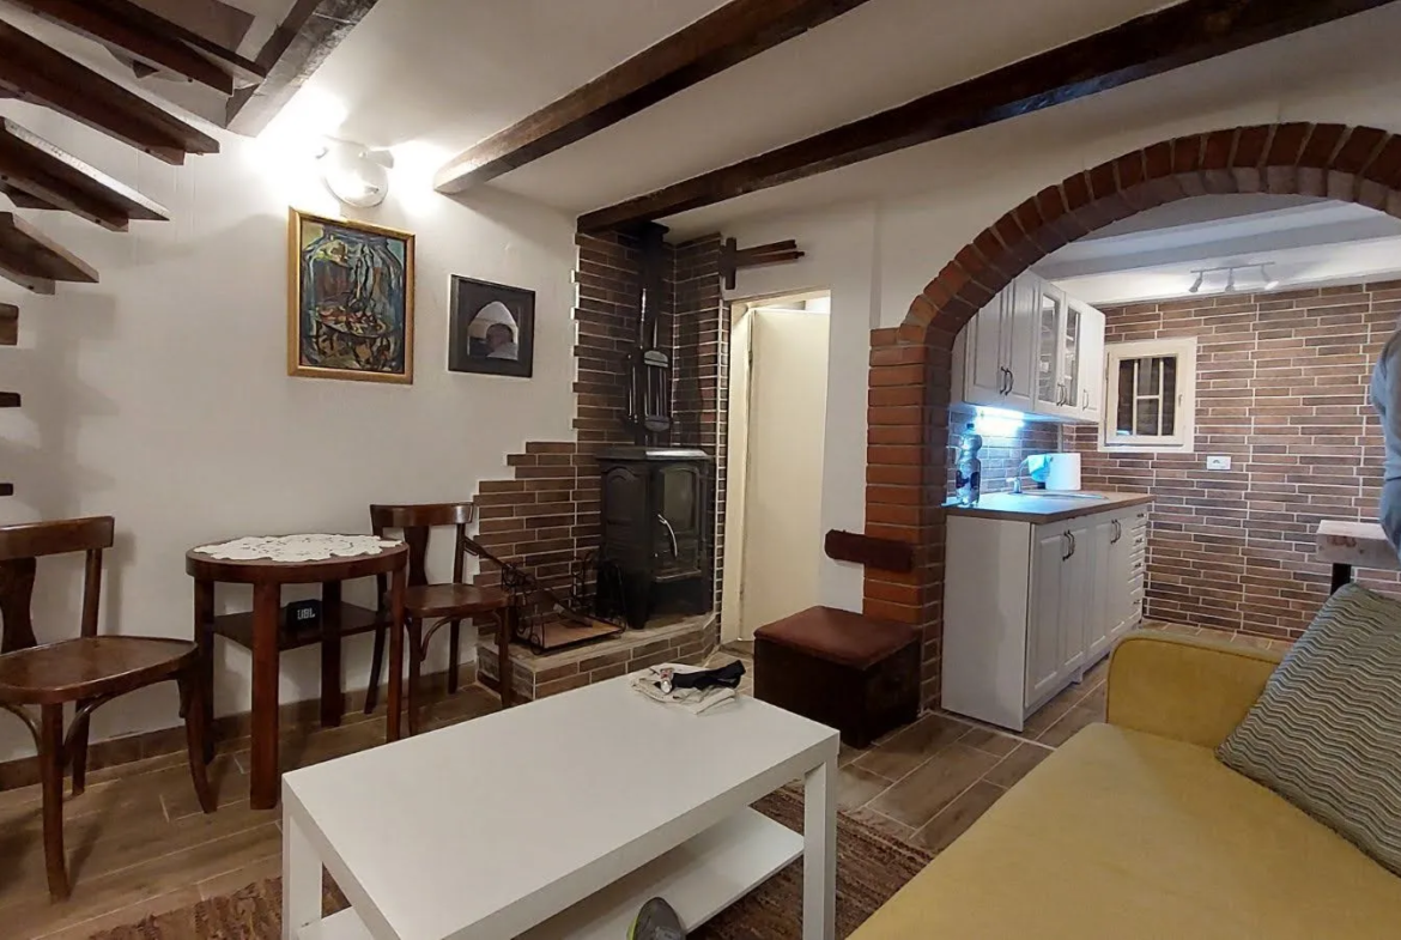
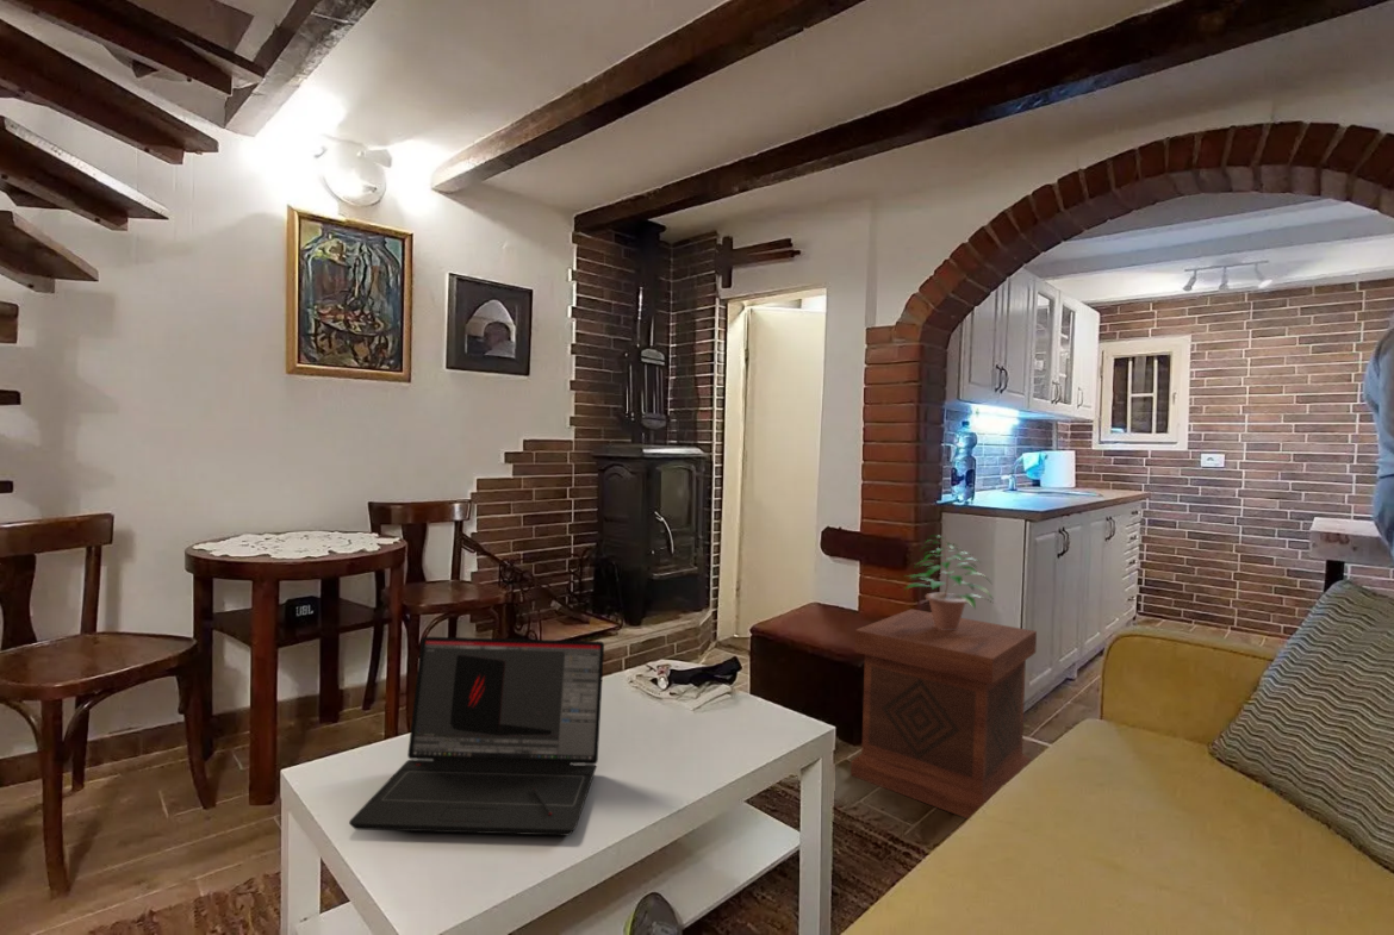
+ side table (944, 703)
+ laptop (490, 725)
+ potted plant (947, 581)
